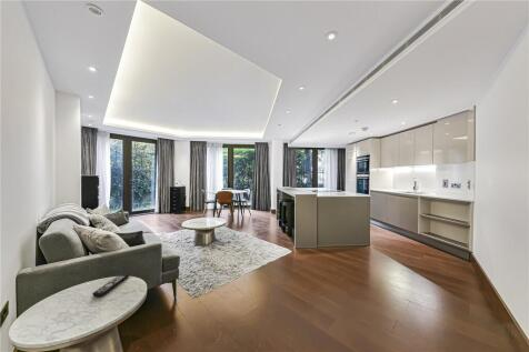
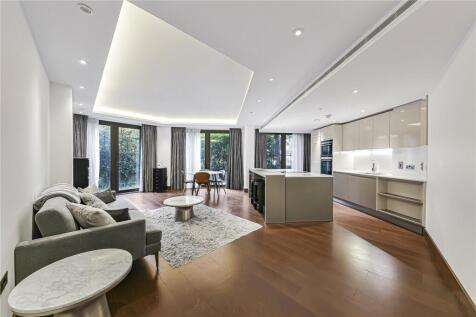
- remote control (112, 283)
